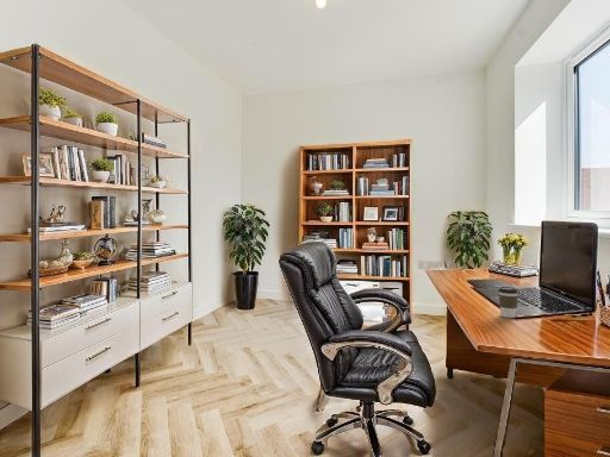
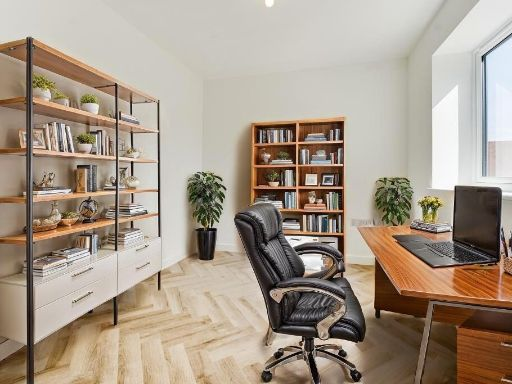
- coffee cup (508, 301)
